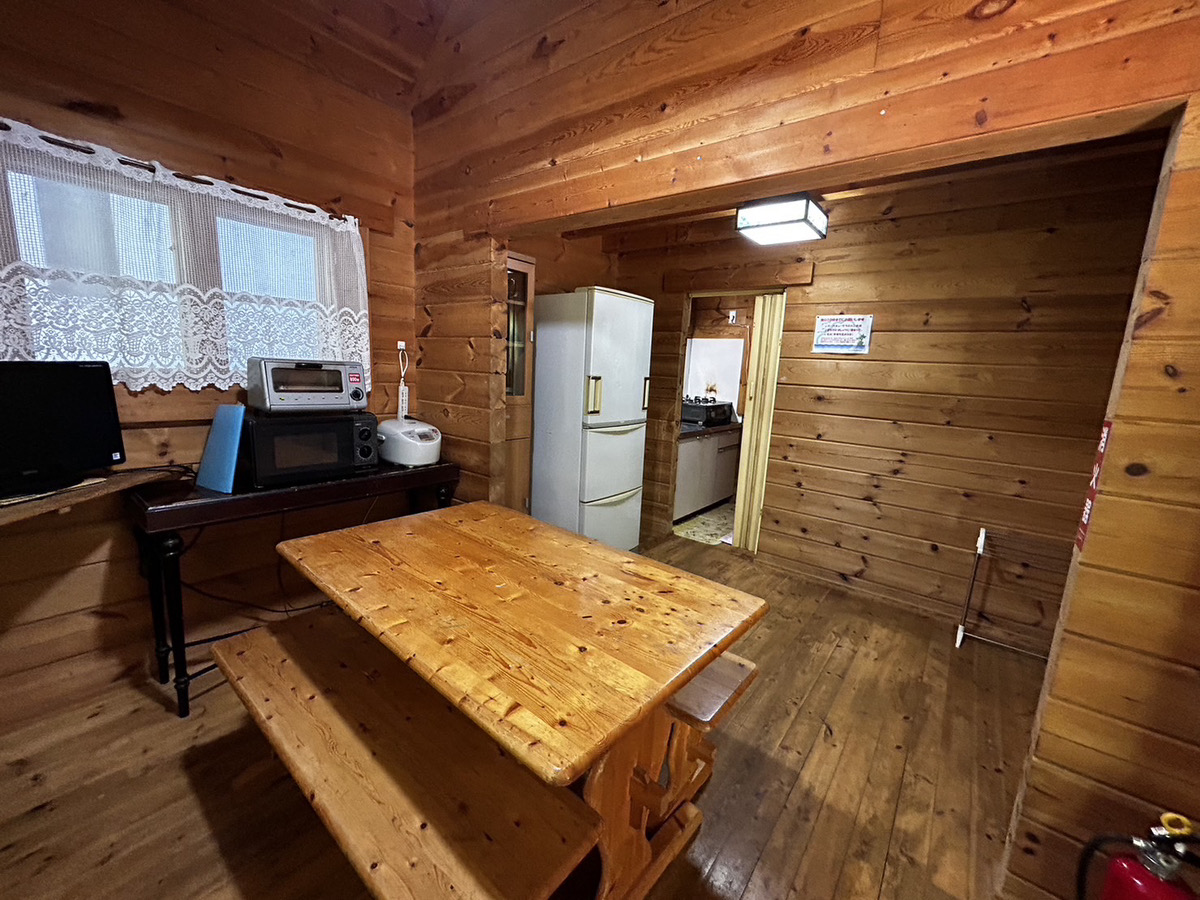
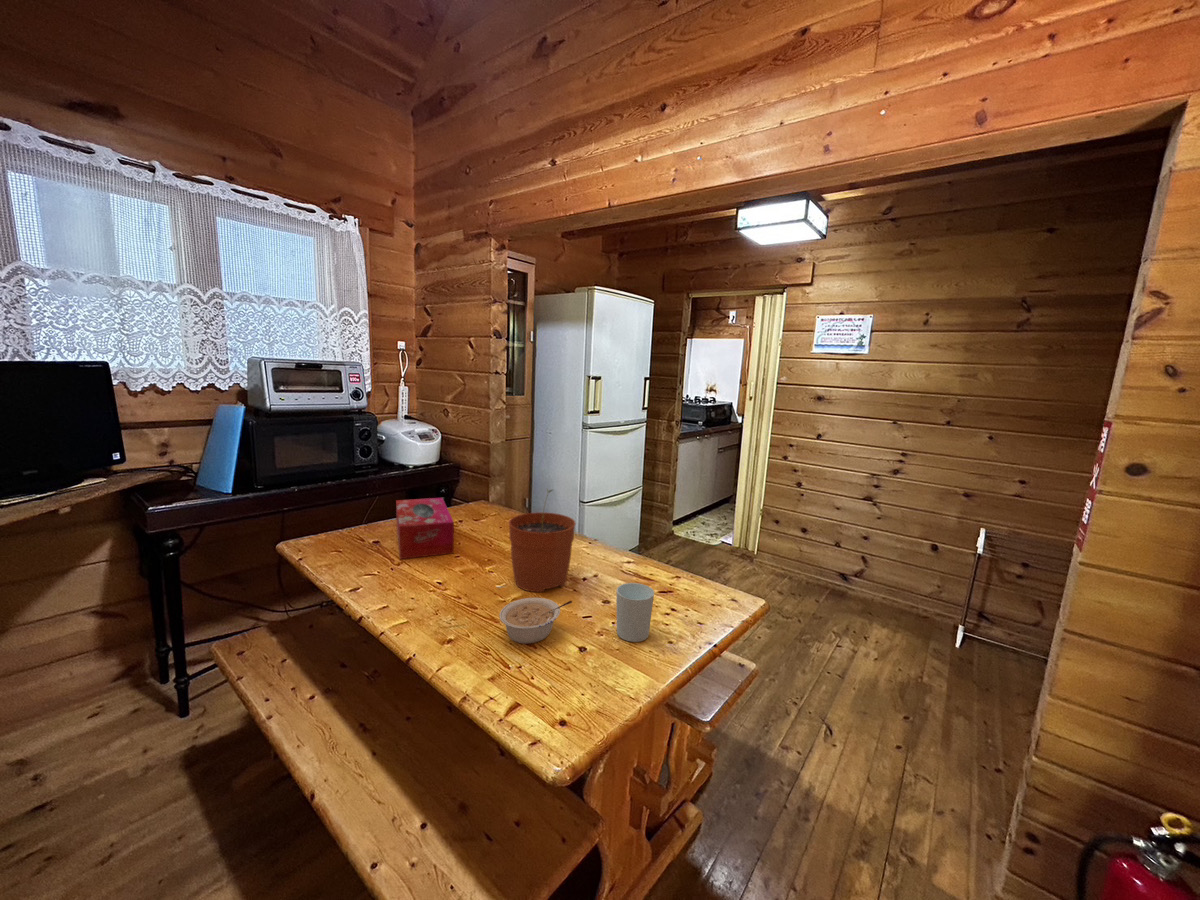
+ plant pot (541, 536)
+ legume (531, 619)
+ tissue box (423, 525)
+ cup (633, 612)
